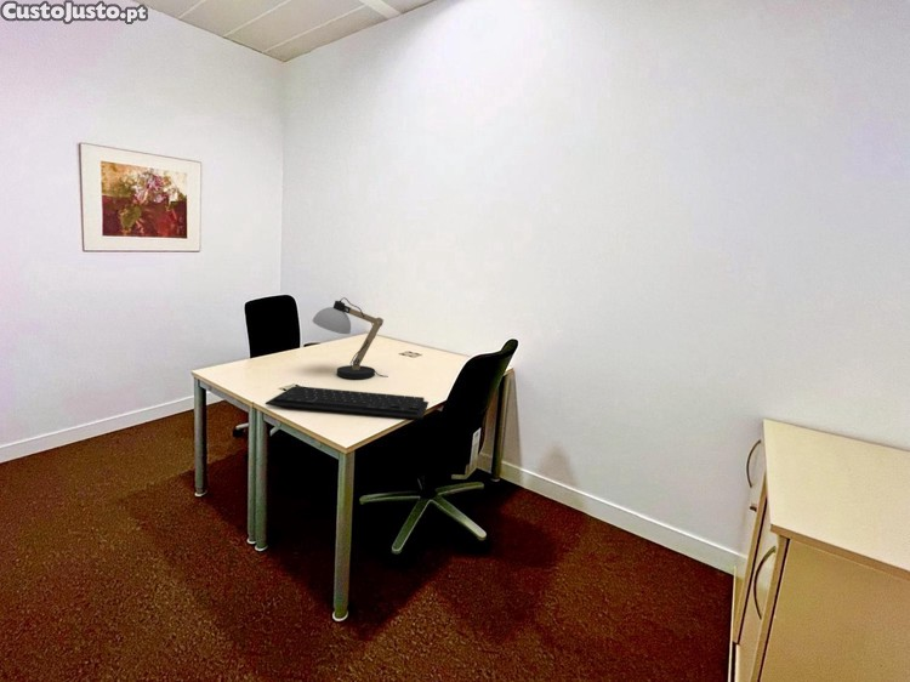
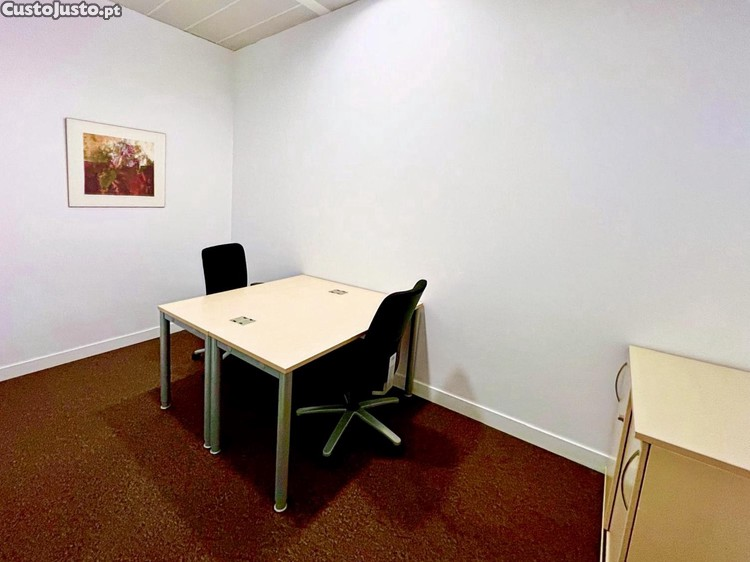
- desk lamp (349, 333)
- keyboard (352, 399)
